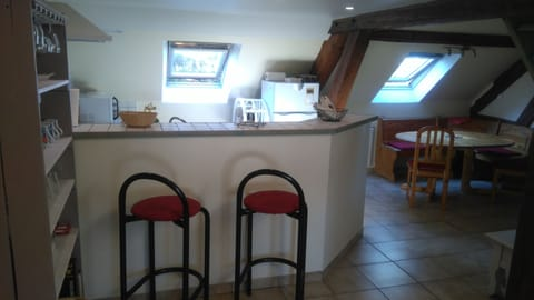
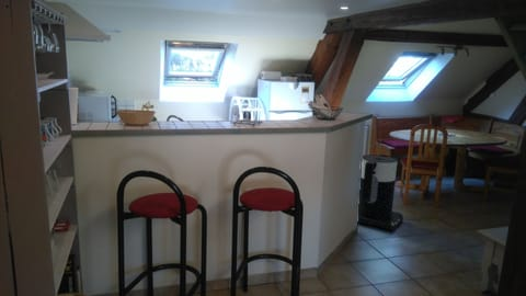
+ trash can (377, 190)
